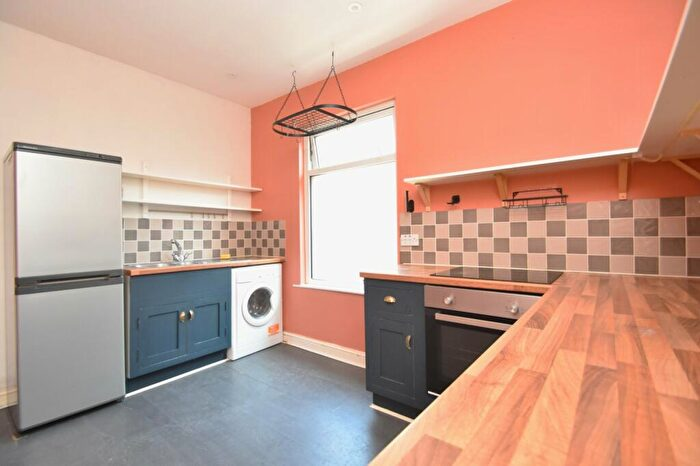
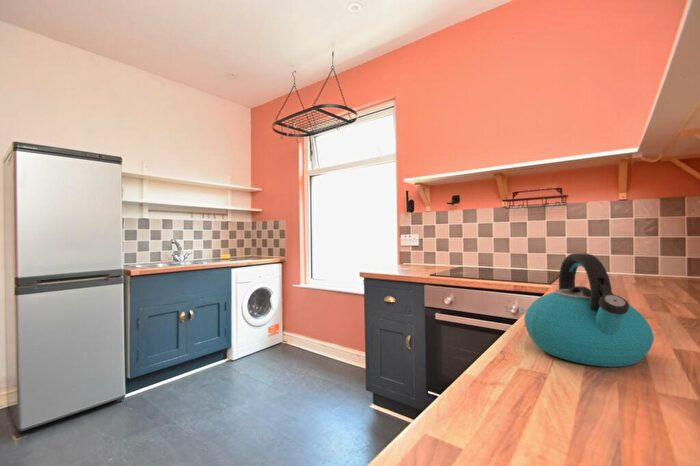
+ kettle (585, 303)
